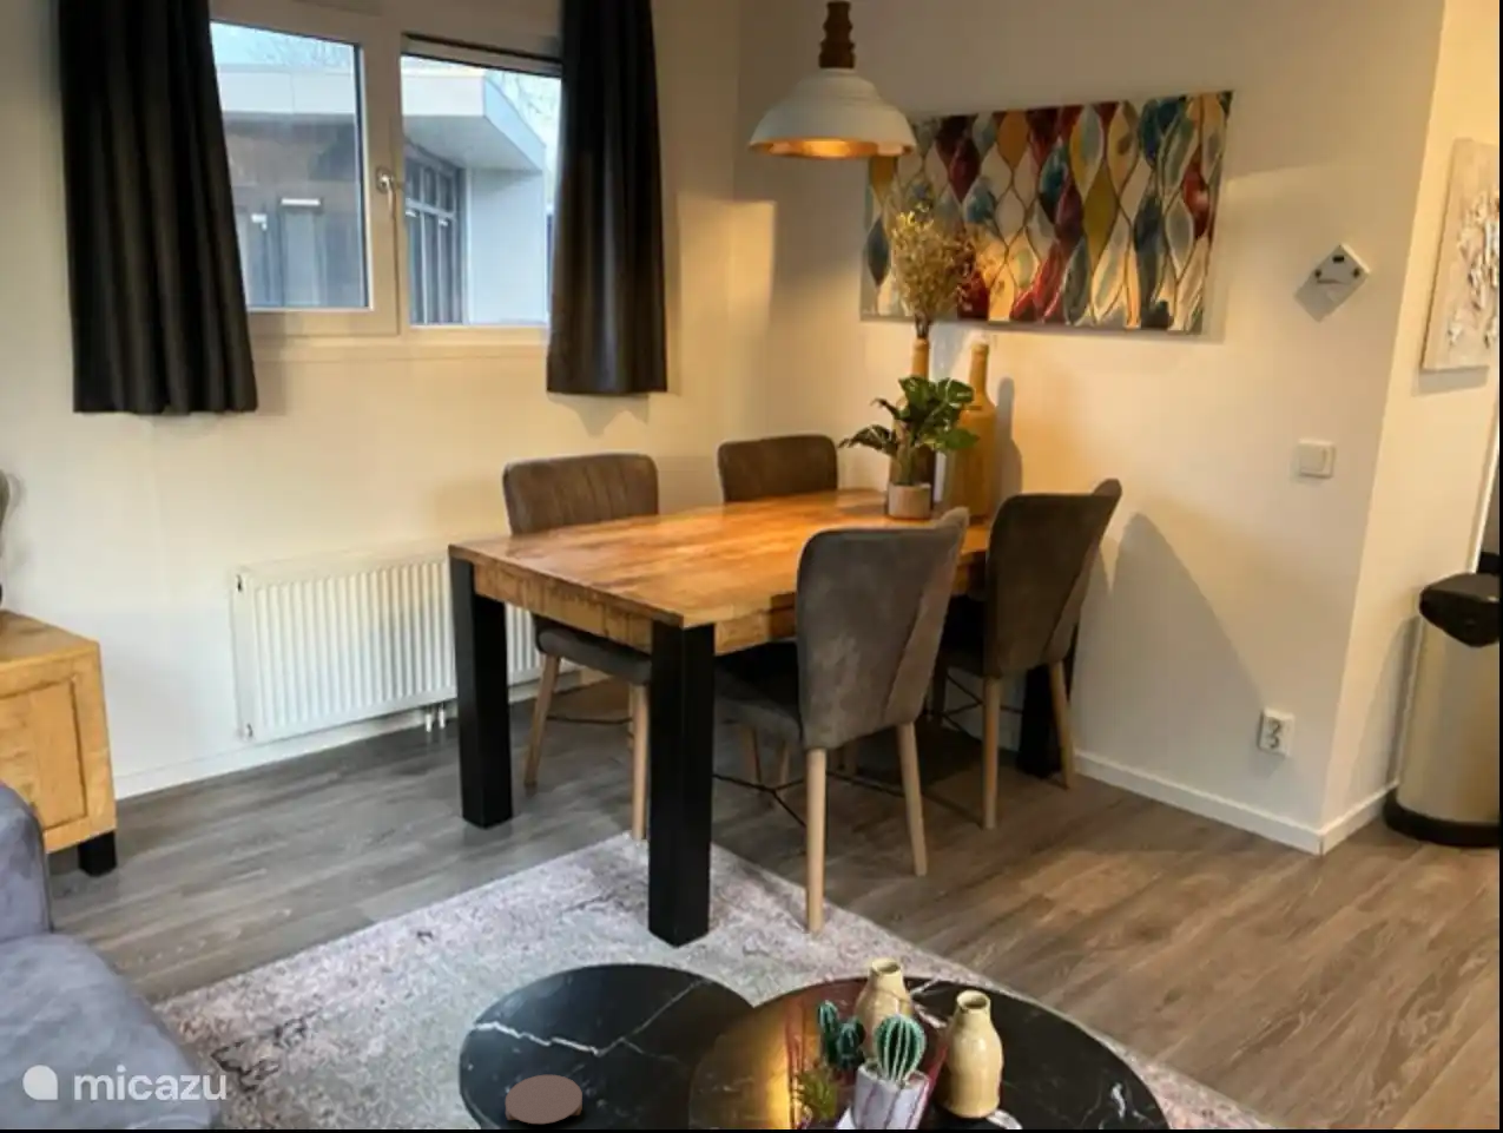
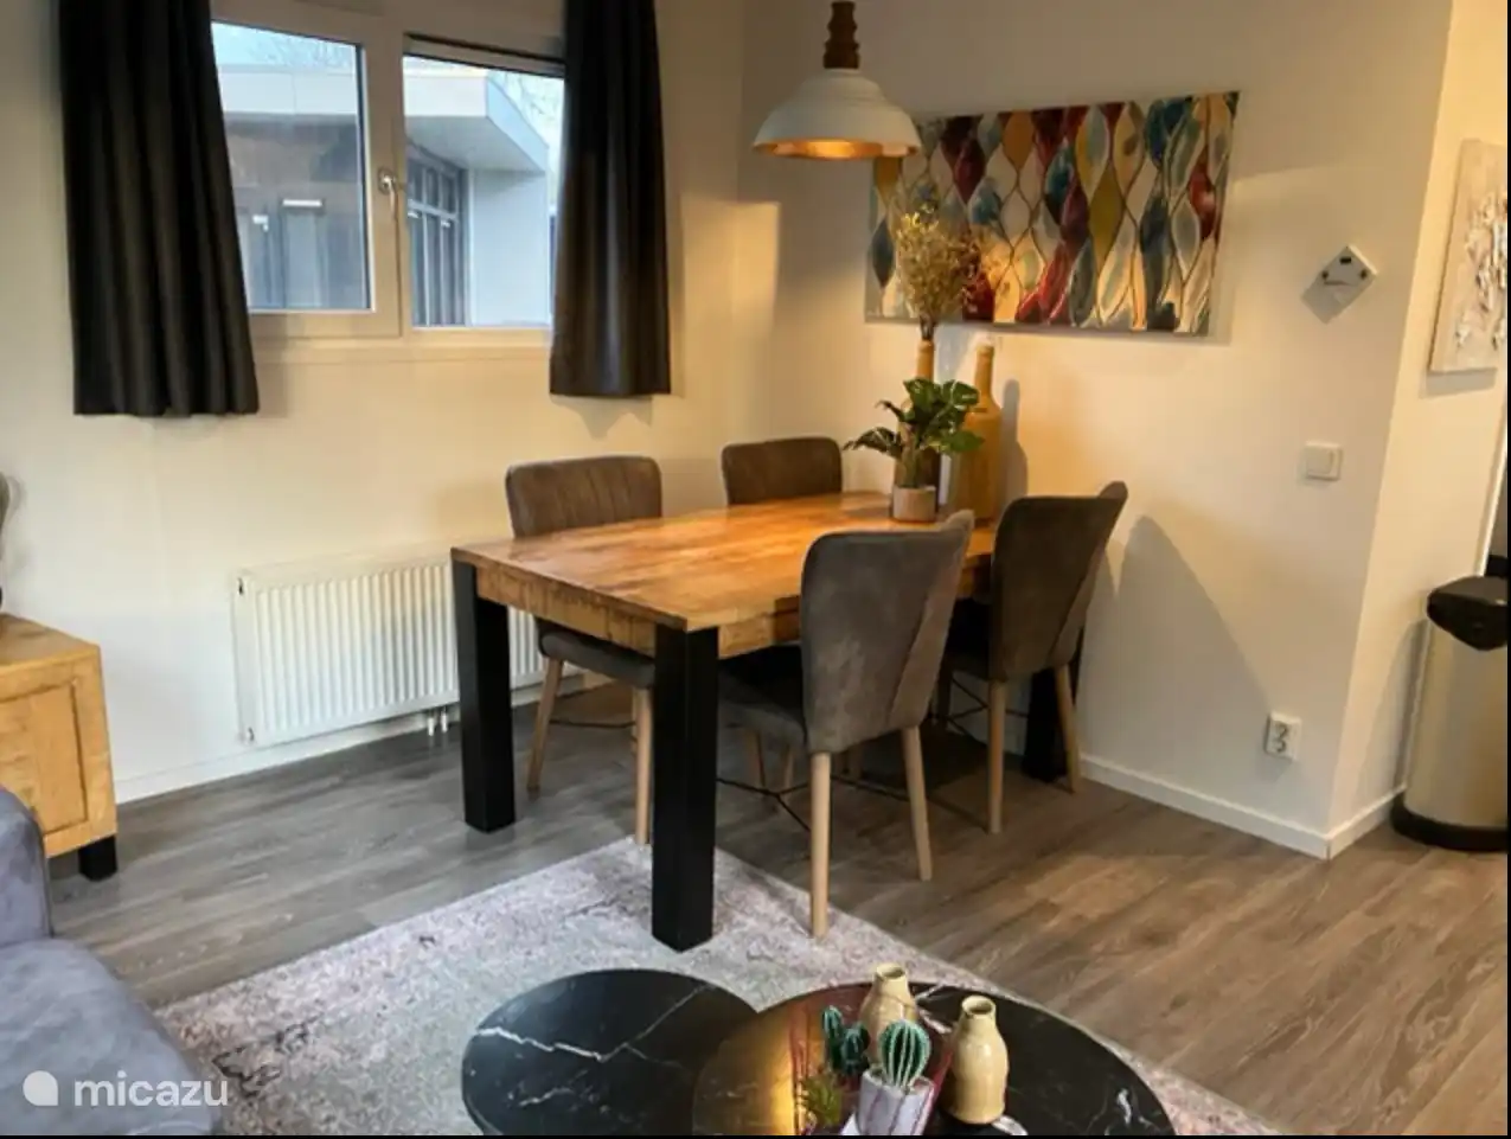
- coaster (544, 1102)
